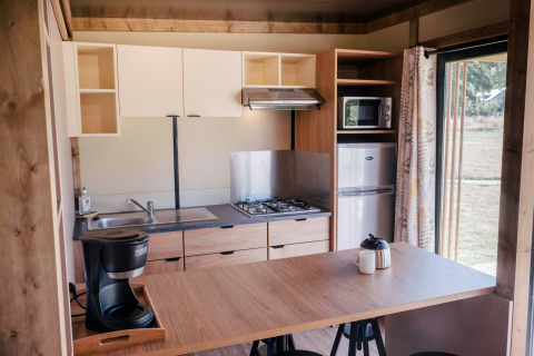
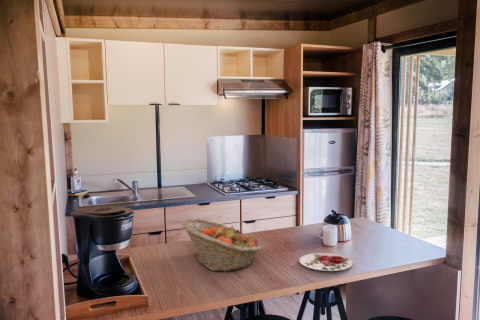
+ plate (325, 260)
+ fruit basket (221, 240)
